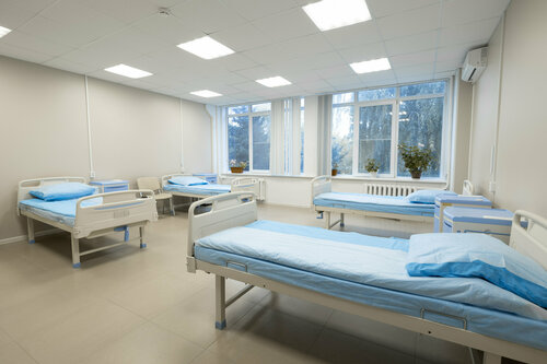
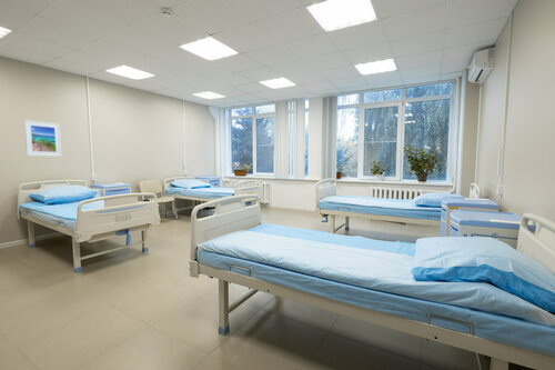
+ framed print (43, 139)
